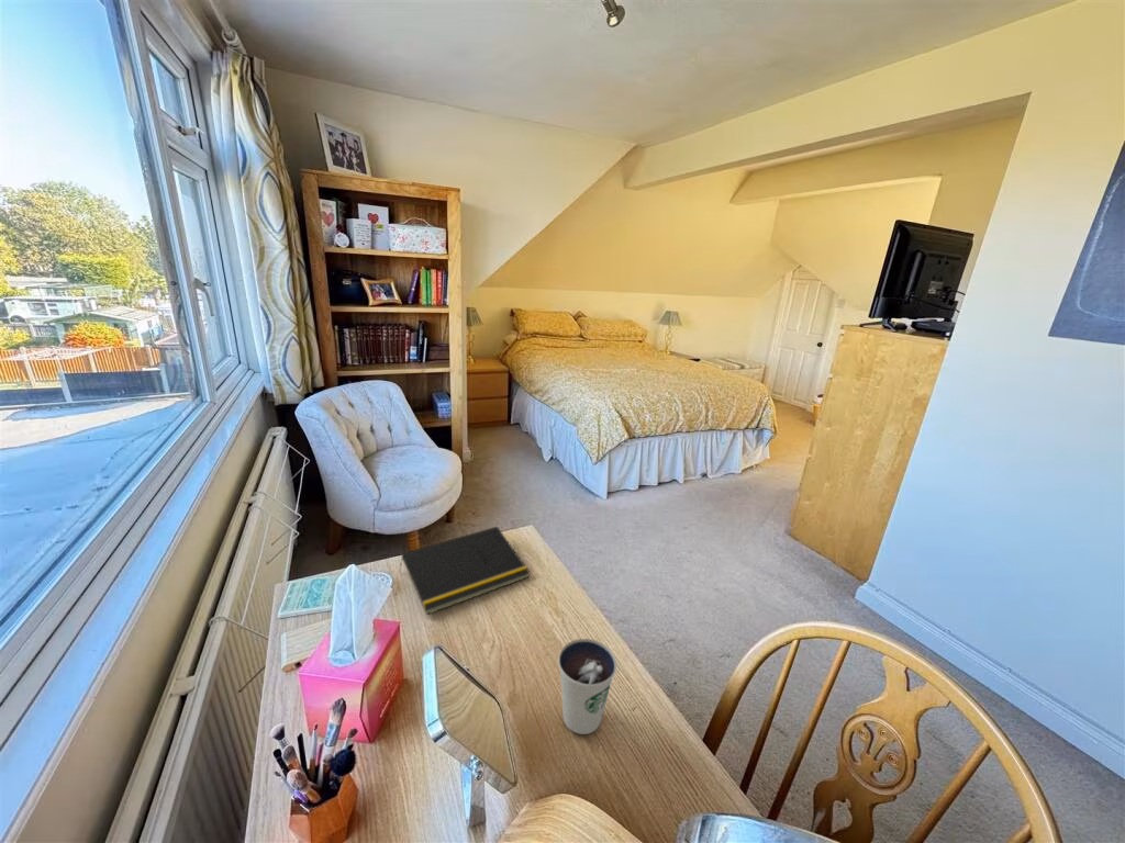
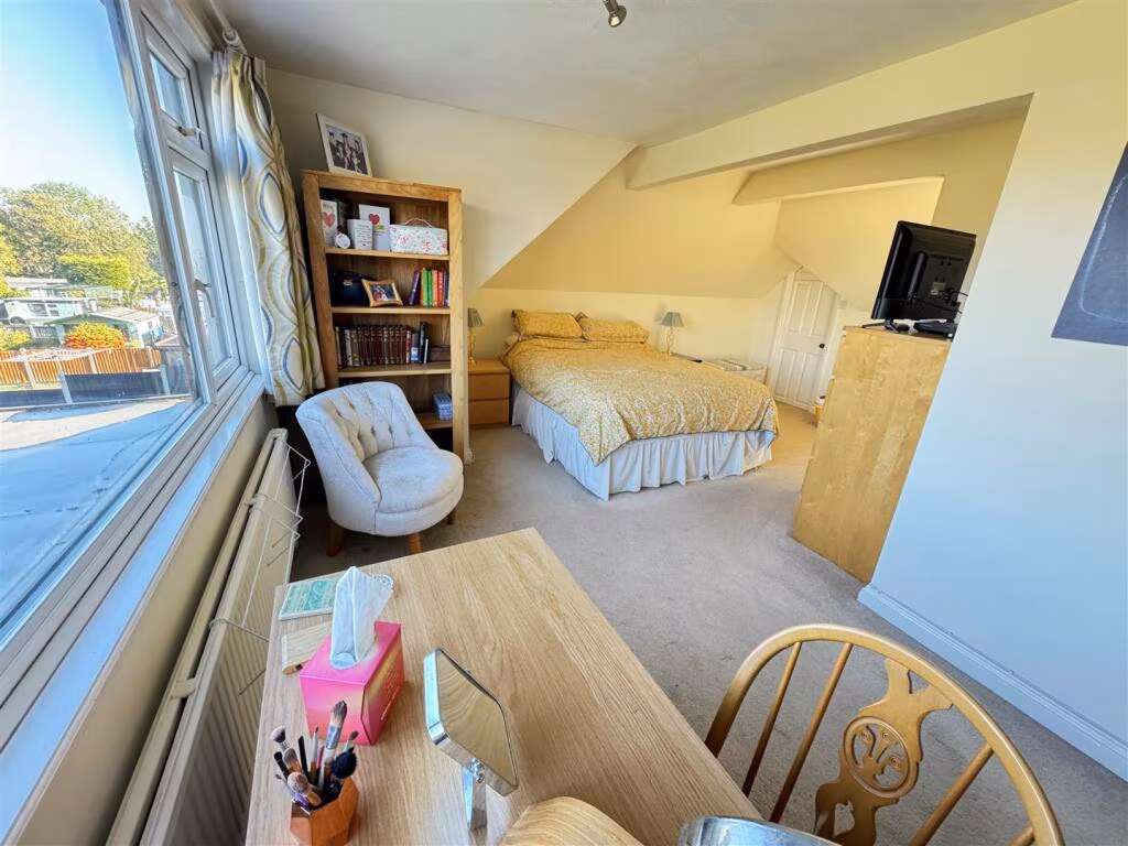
- notepad (466, 564)
- dixie cup (583, 689)
